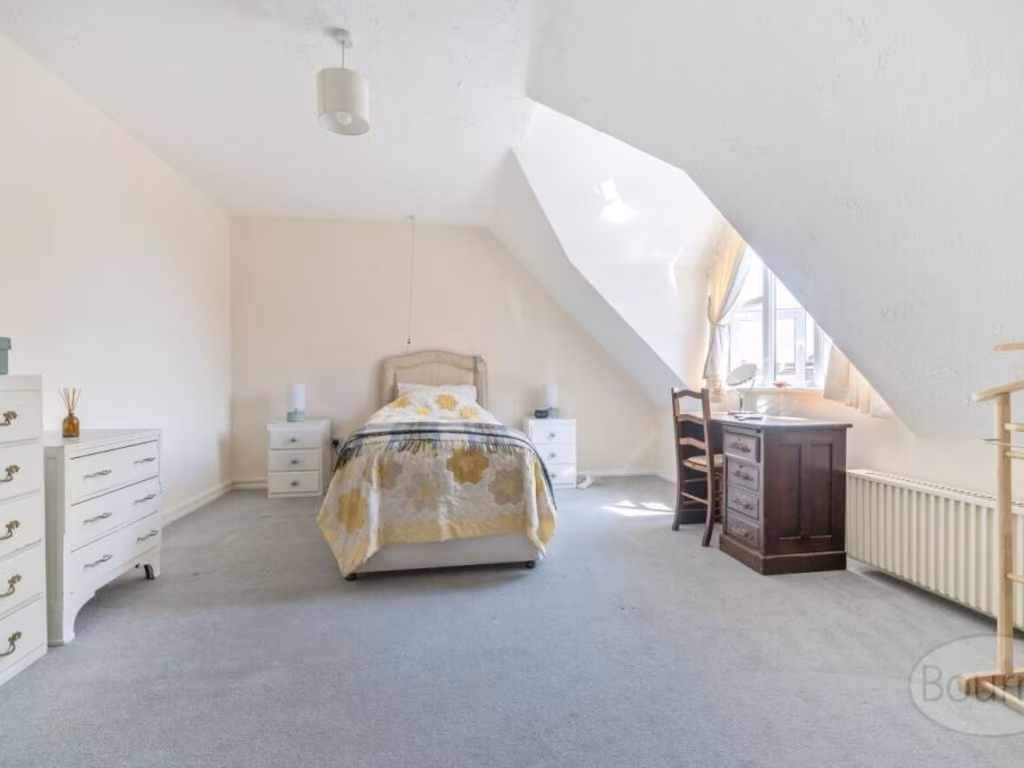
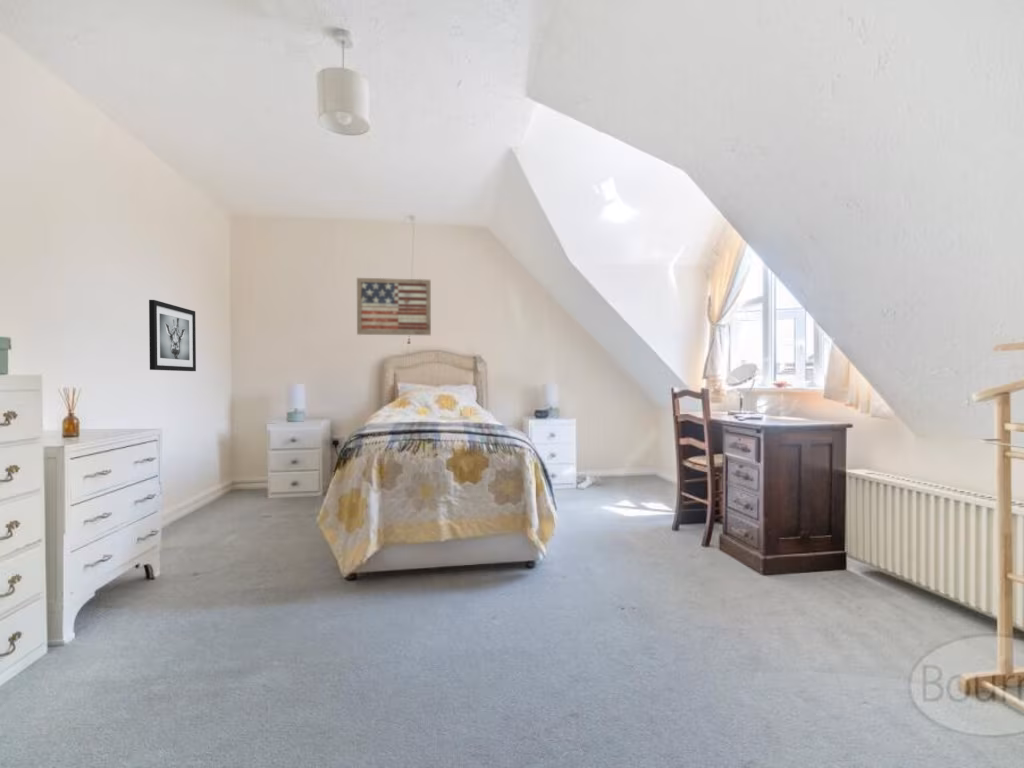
+ wall art (394, 306)
+ wall art (174, 338)
